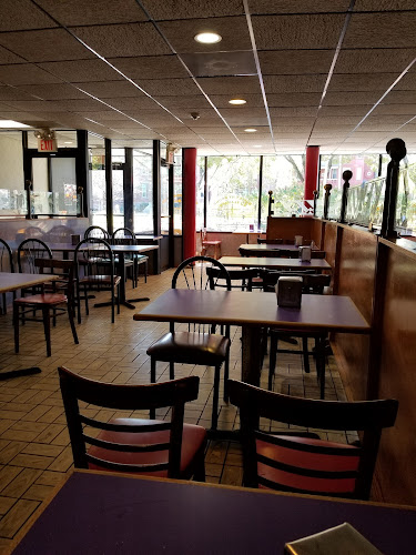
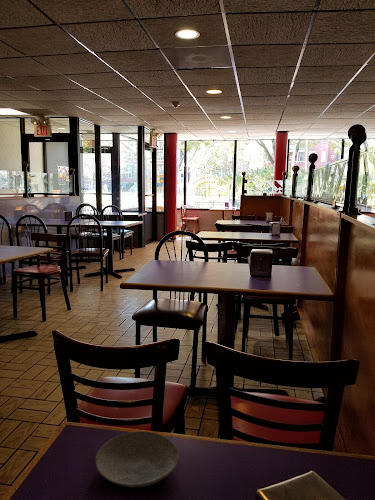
+ plate (137, 461)
